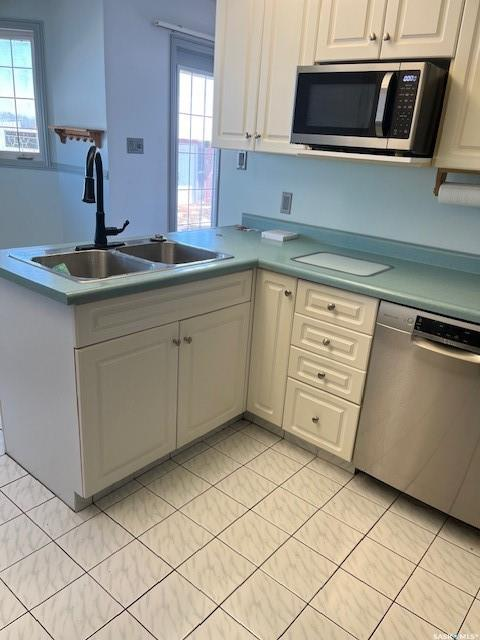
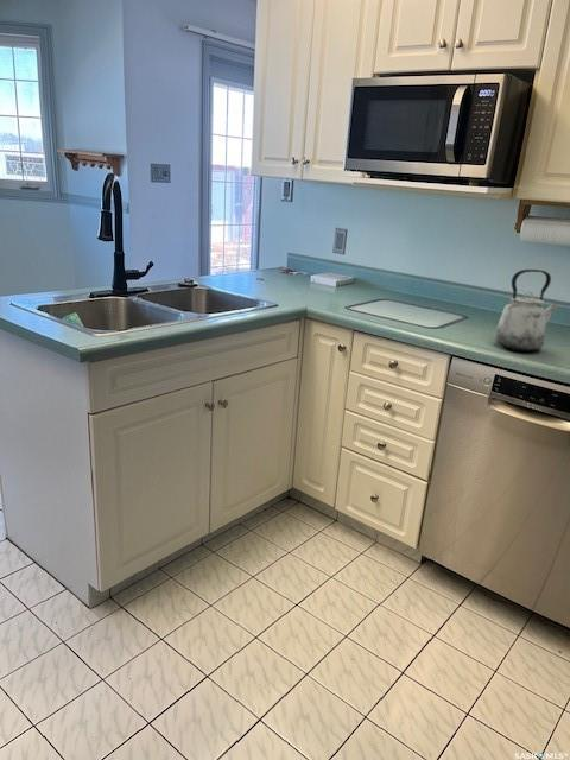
+ kettle (532, 309)
